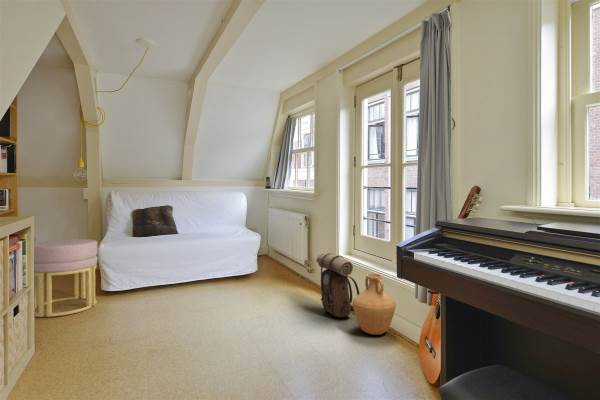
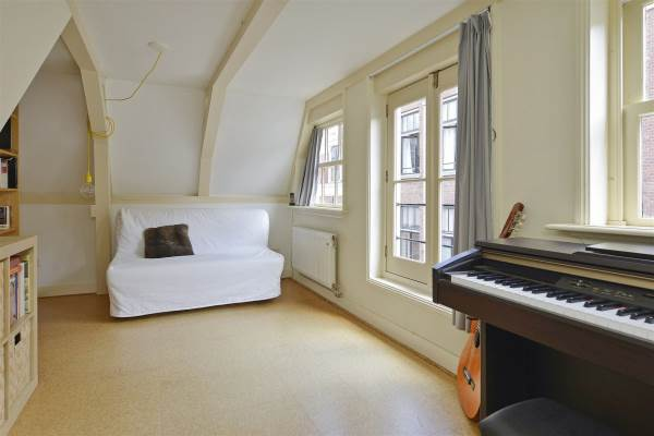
- vase (374, 303)
- backpack (341, 283)
- ottoman (64, 274)
